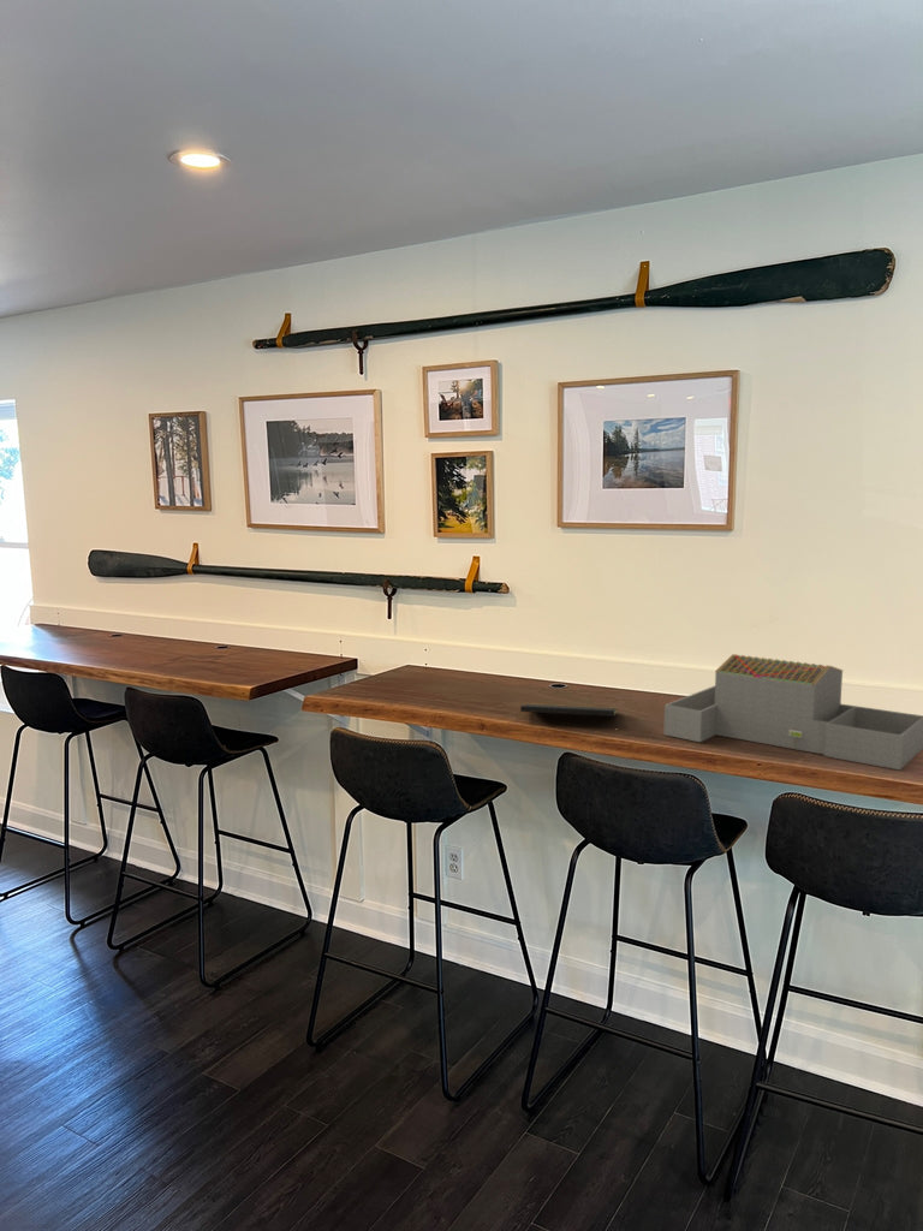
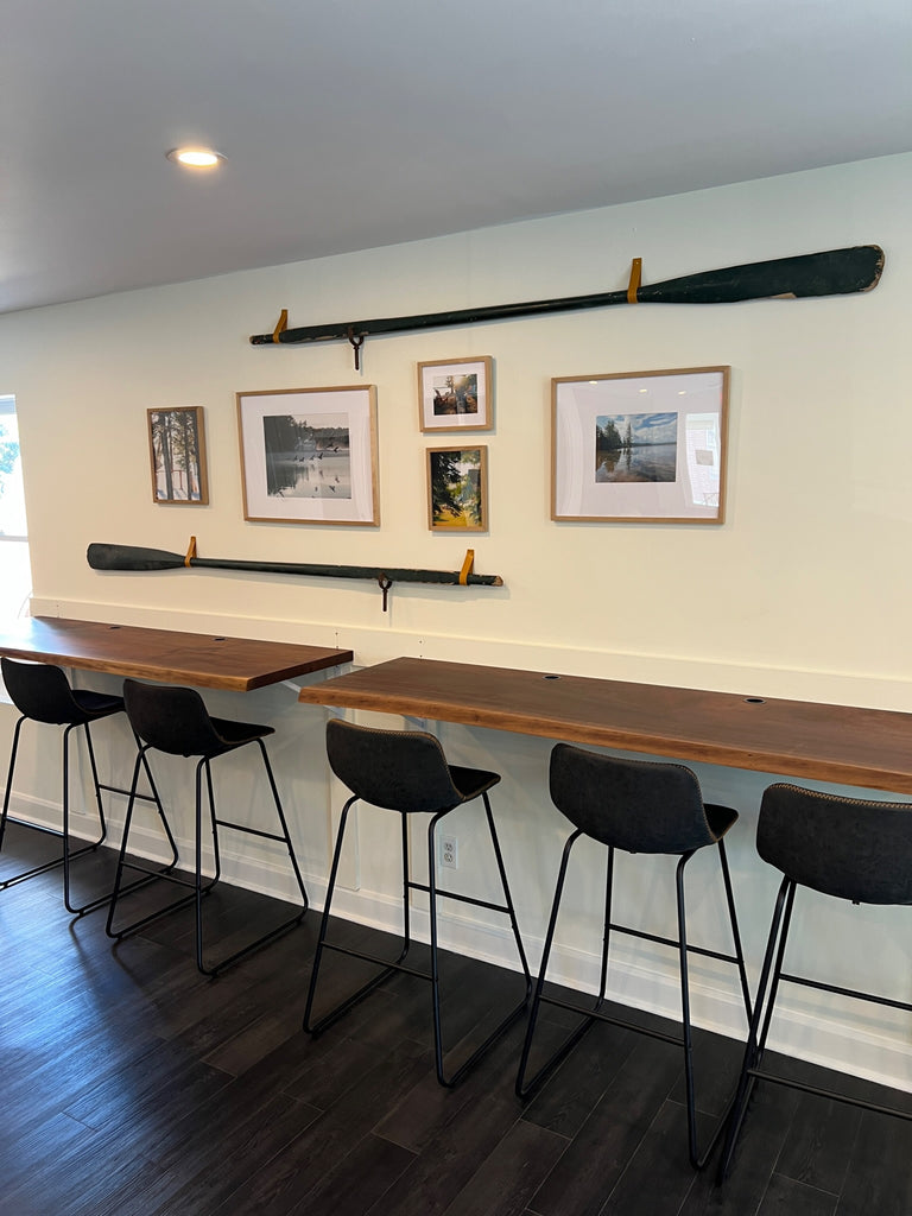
- architectural model (792, 702)
- notepad (570, 709)
